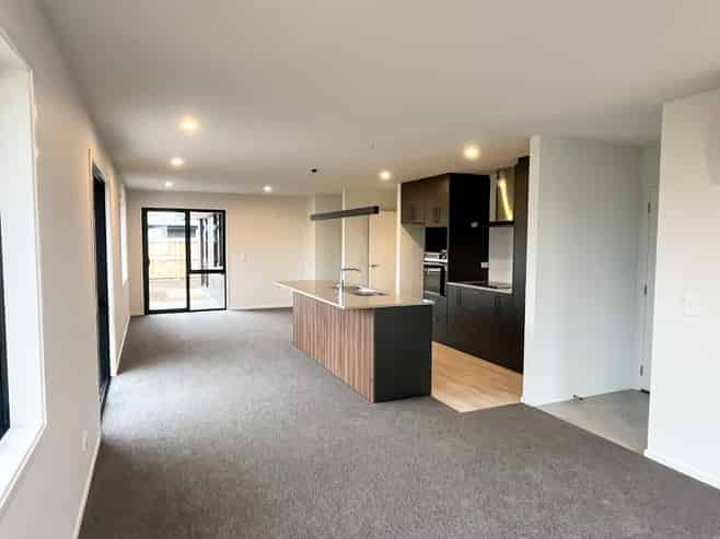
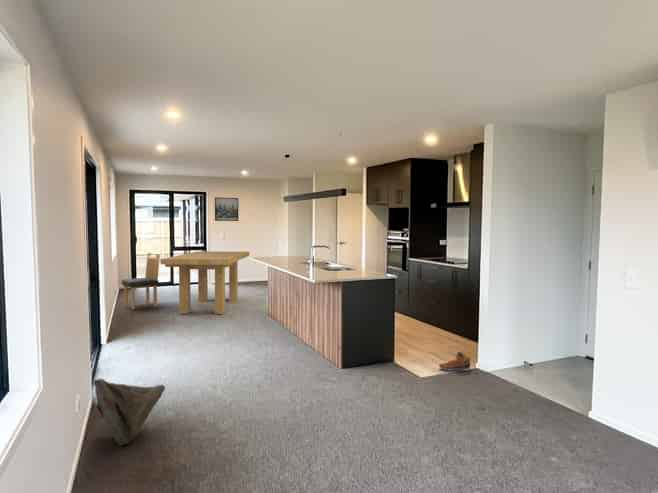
+ dining table (205, 280)
+ sneaker (454, 360)
+ dining chair (141, 280)
+ bag (129, 407)
+ wall art (226, 209)
